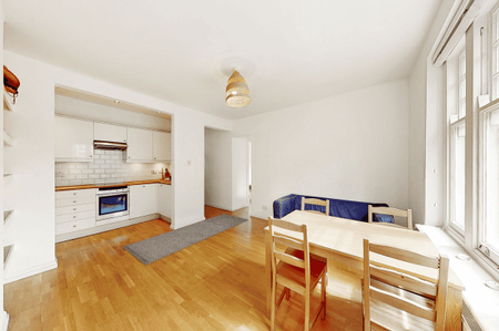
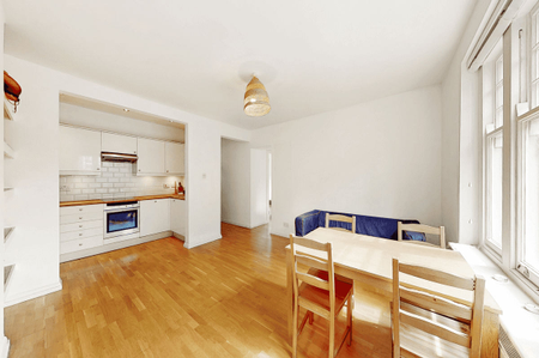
- rug (197, 230)
